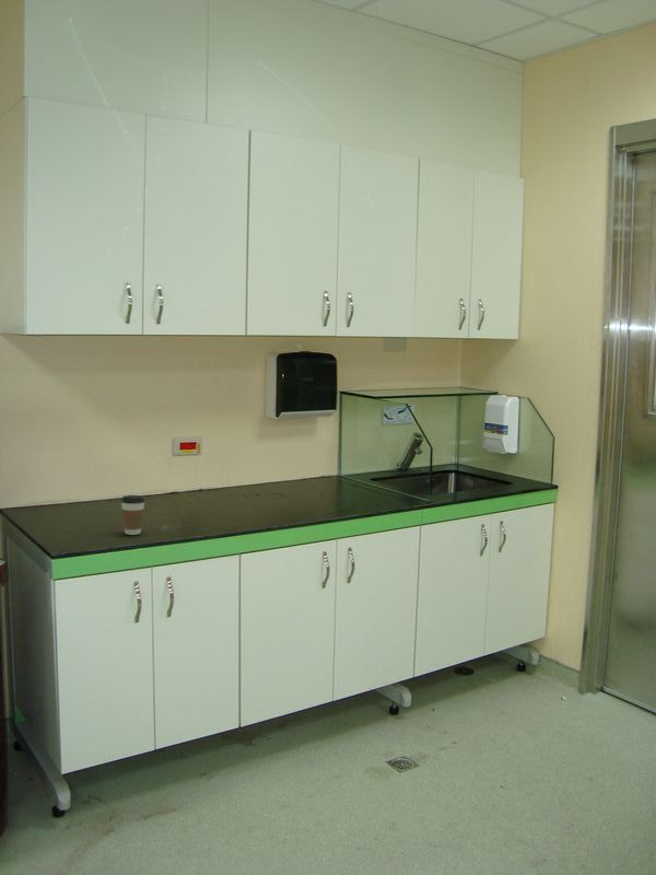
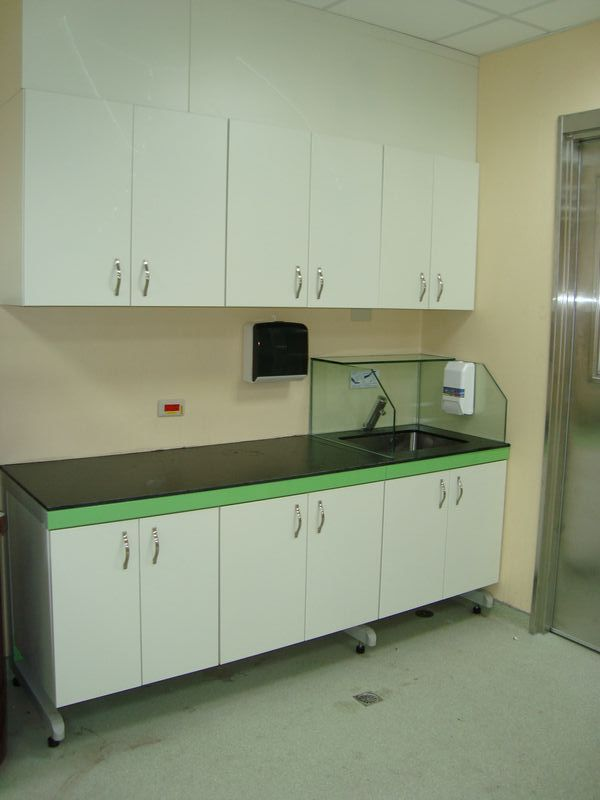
- coffee cup (132, 514)
